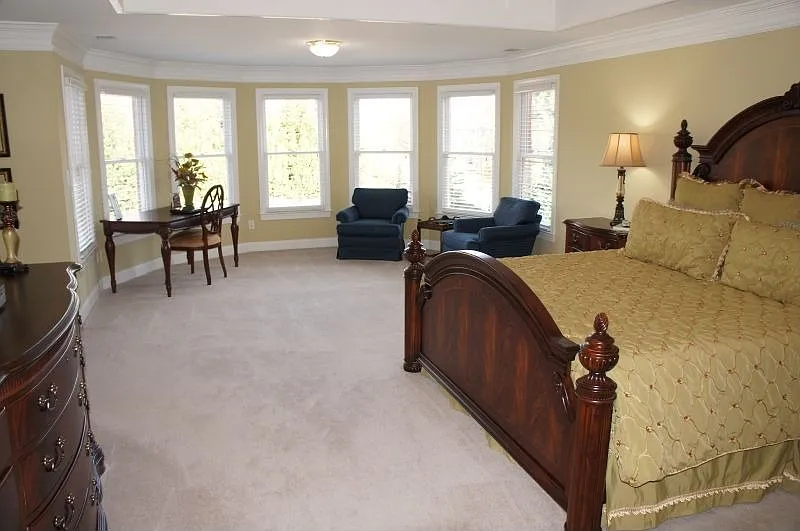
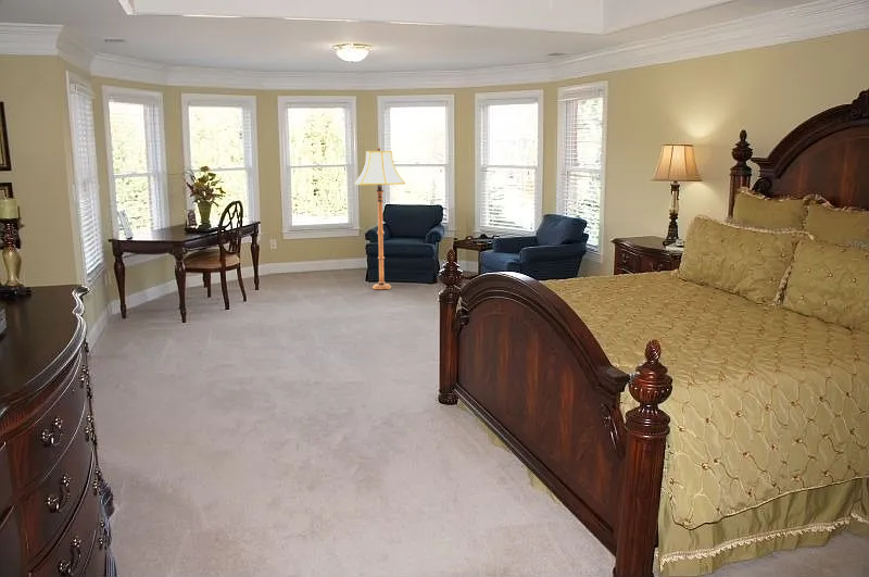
+ floor lamp (380, 217)
